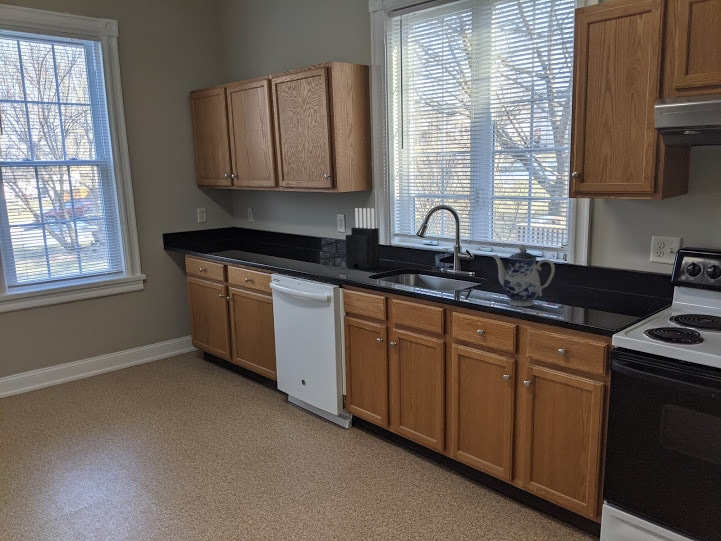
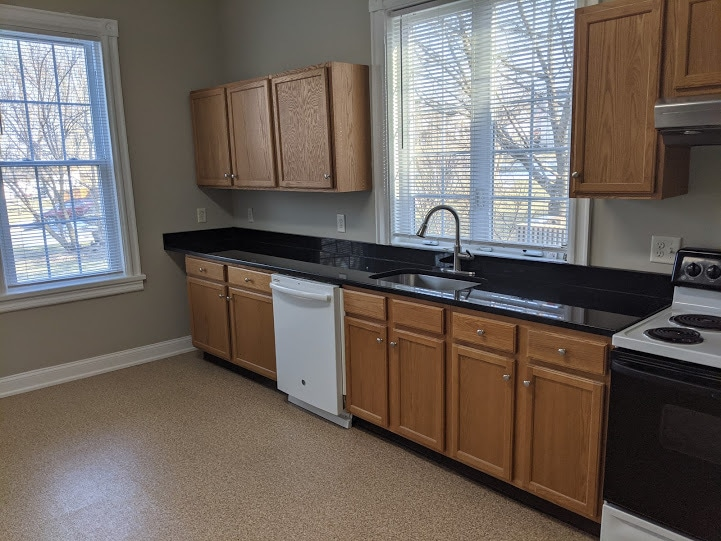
- teapot (521, 274)
- knife block (360, 238)
